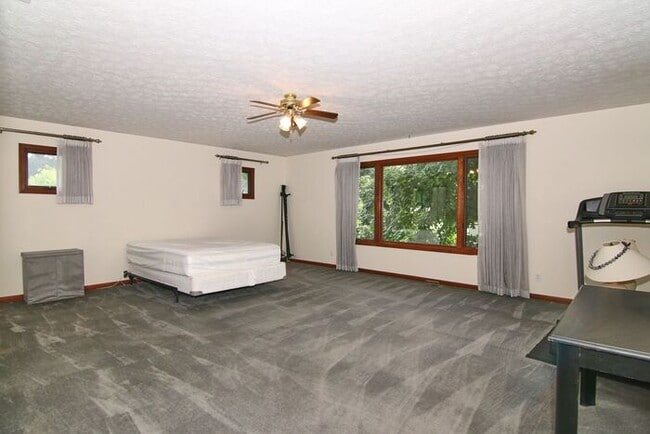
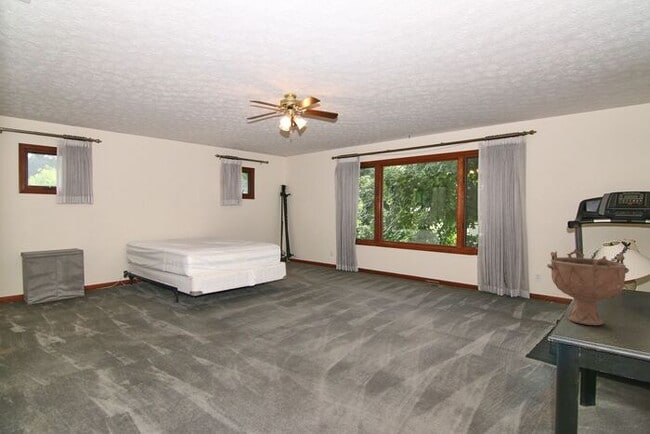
+ decorative bowl (586, 286)
